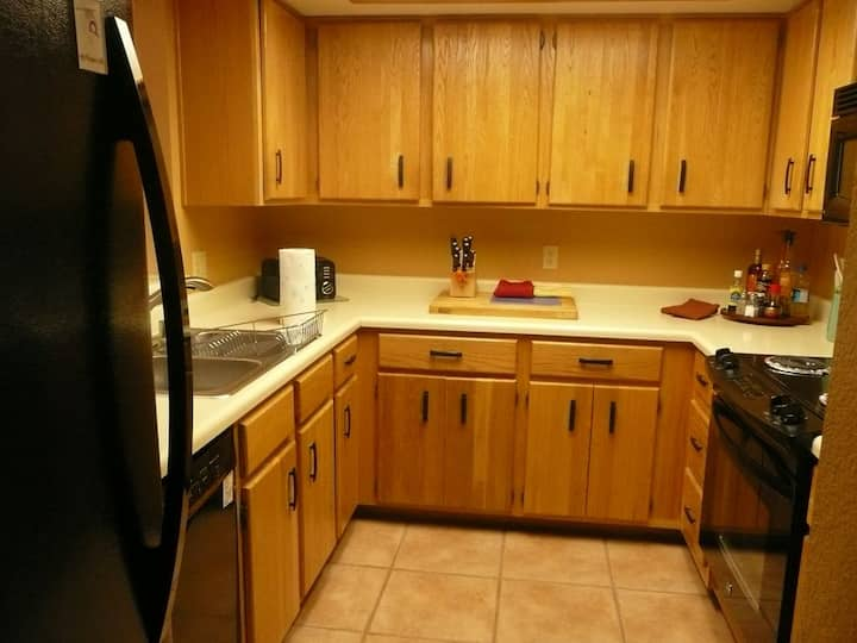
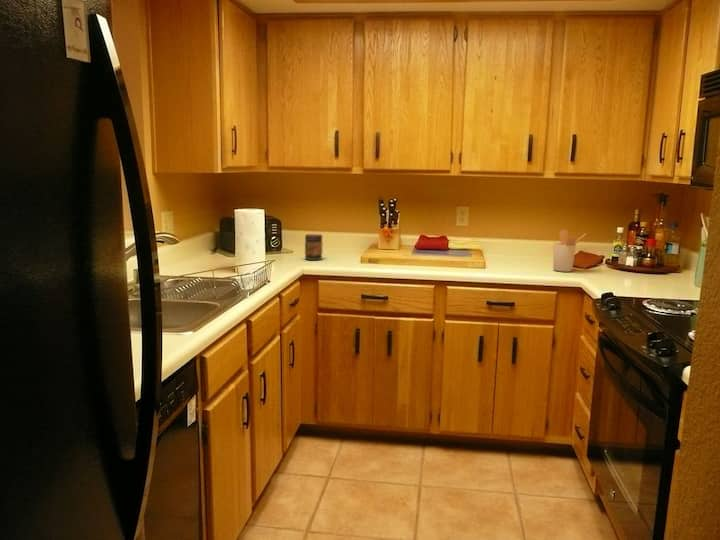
+ utensil holder (569, 250)
+ jar (313, 246)
